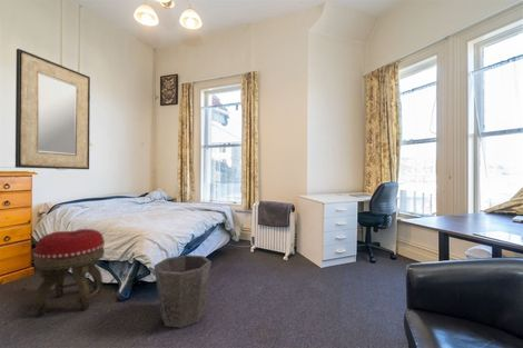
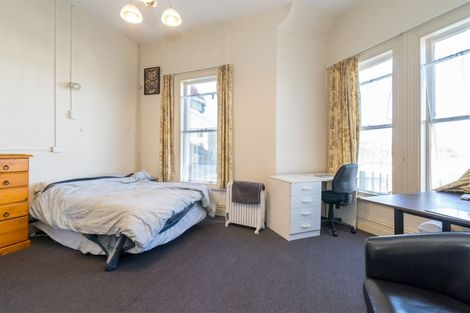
- footstool (71, 267)
- home mirror (57, 116)
- waste bin (182, 289)
